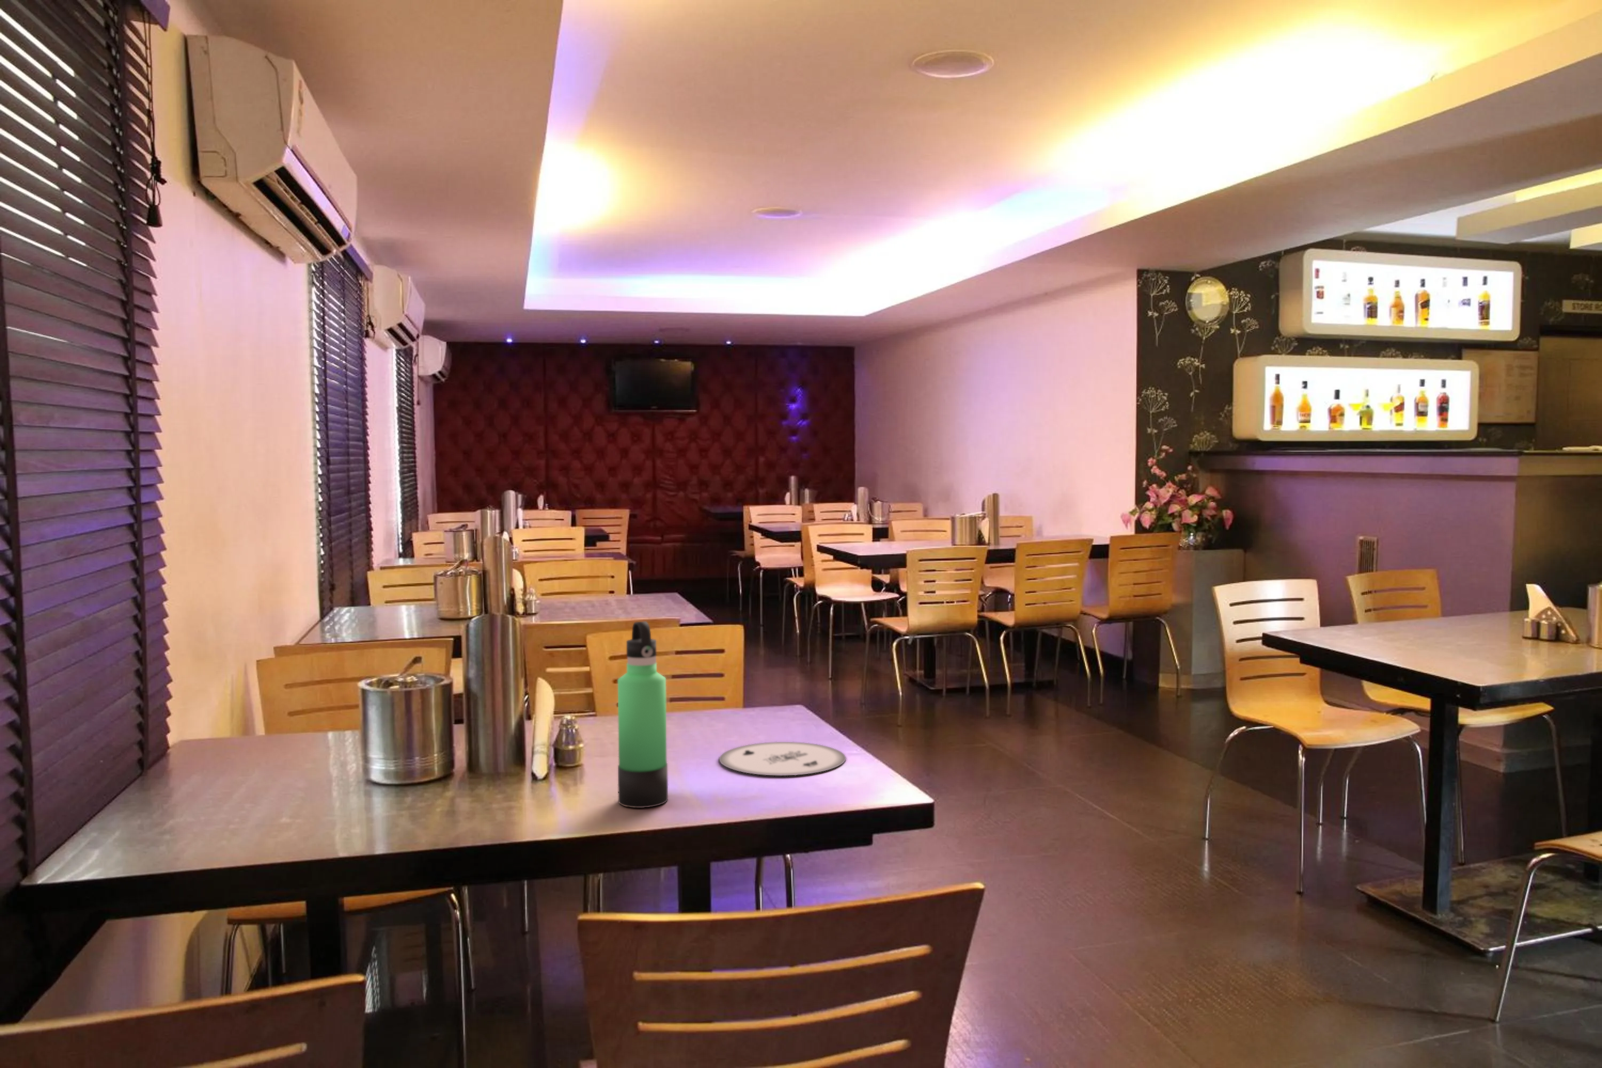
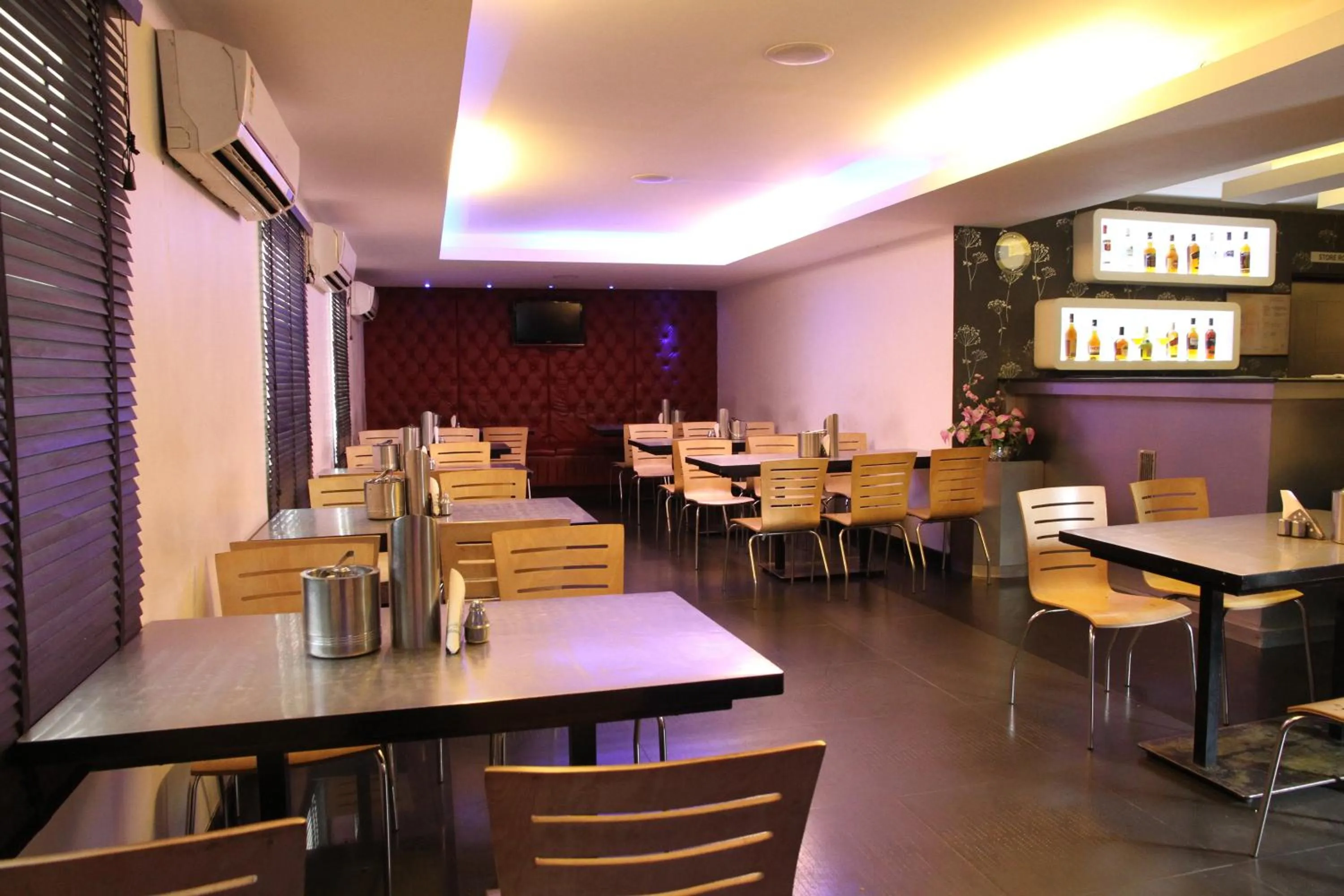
- thermos bottle (641, 710)
- plate (782, 756)
